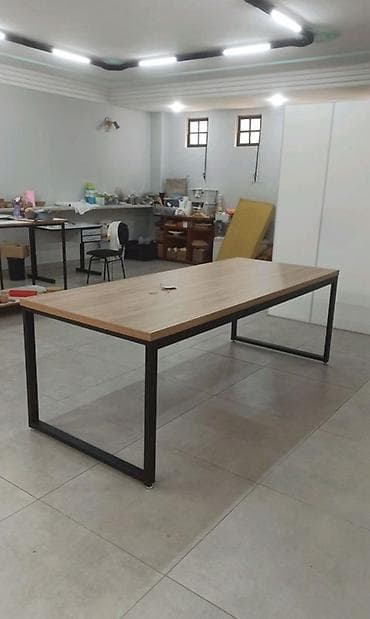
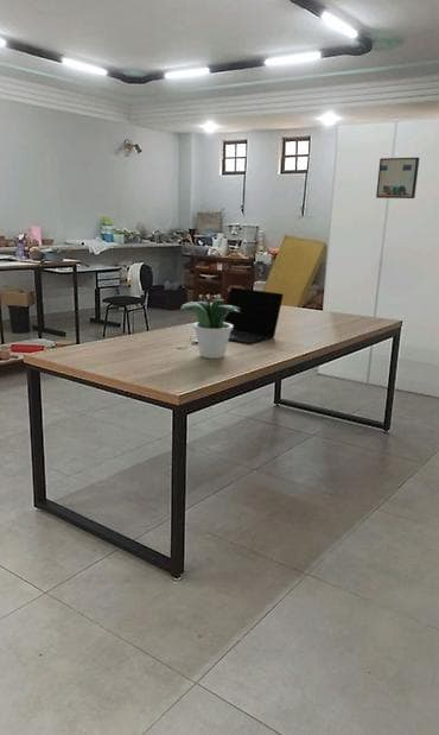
+ potted plant (210, 329)
+ laptop (240, 313)
+ wall art (396, 178)
